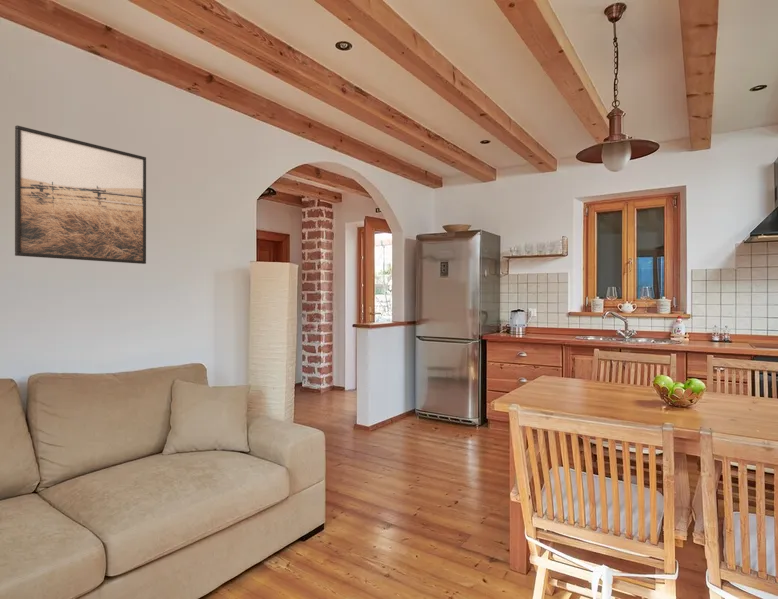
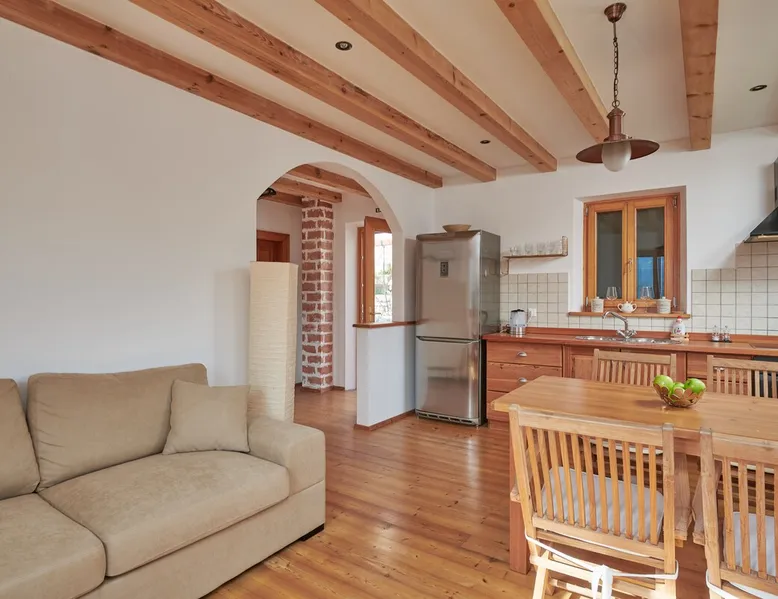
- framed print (87, 201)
